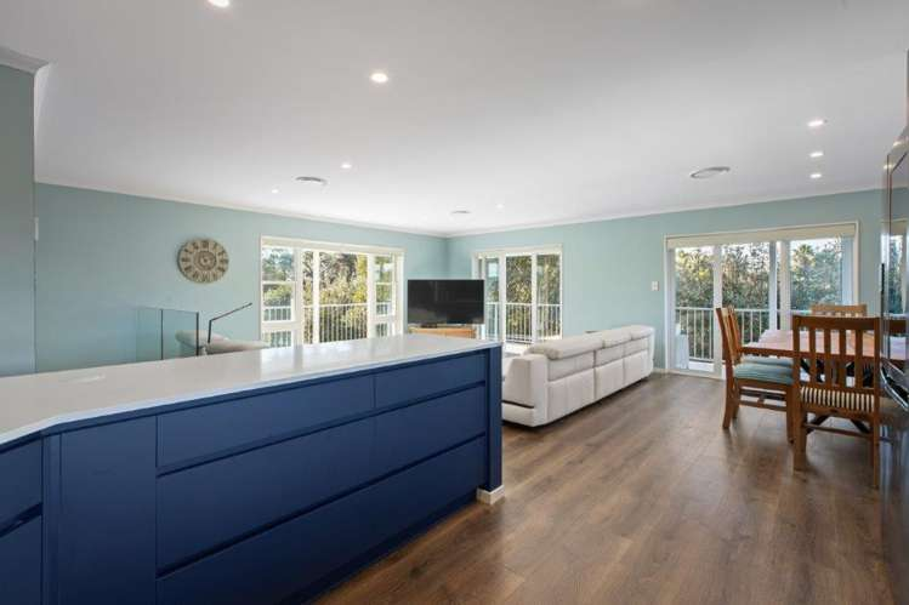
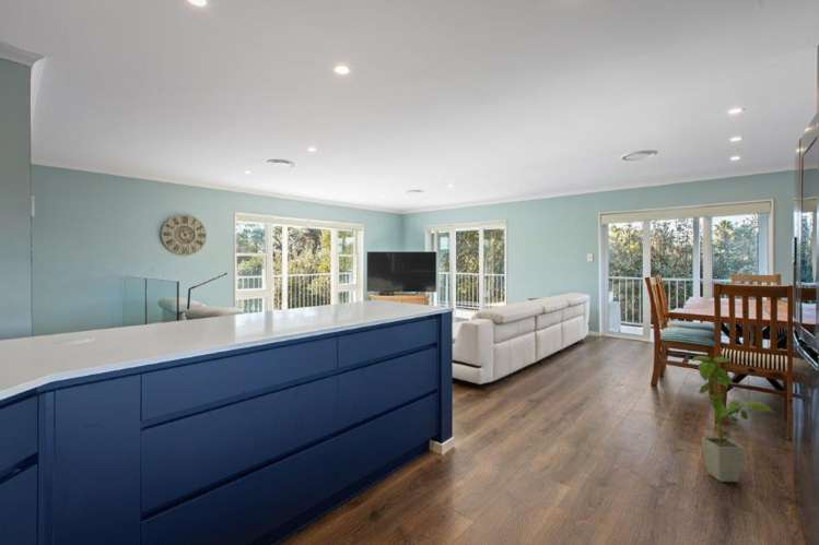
+ house plant (724, 416)
